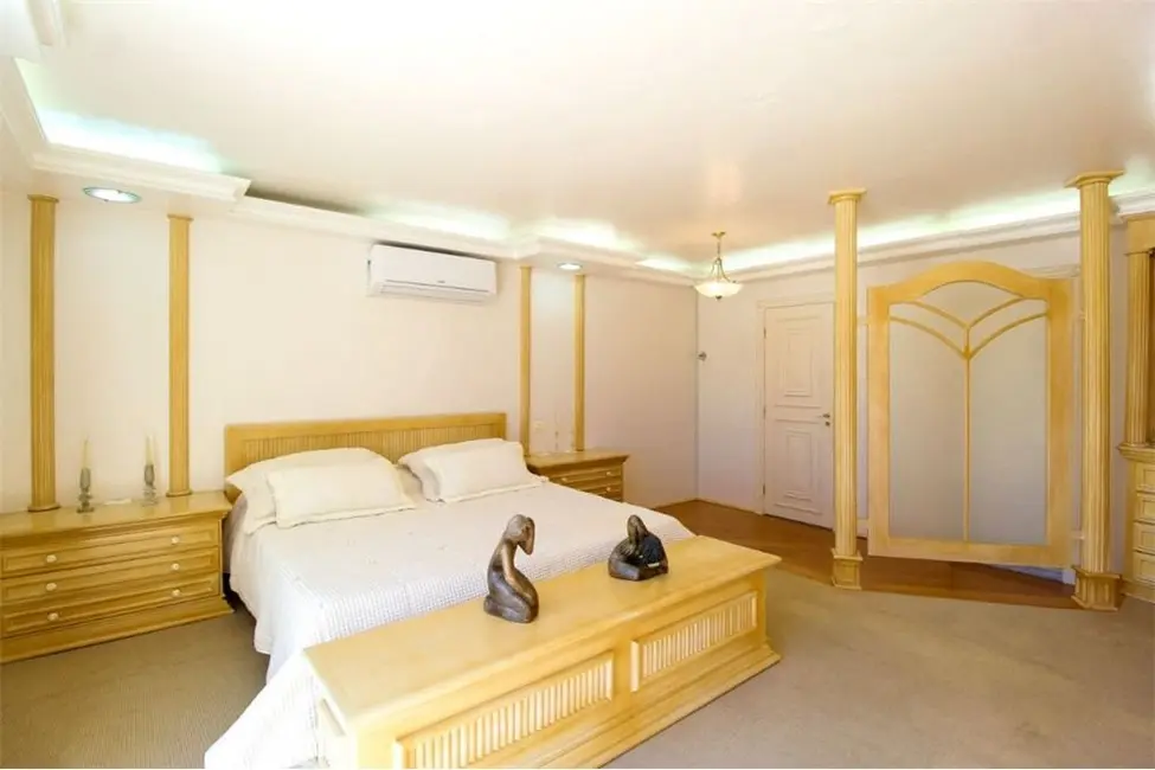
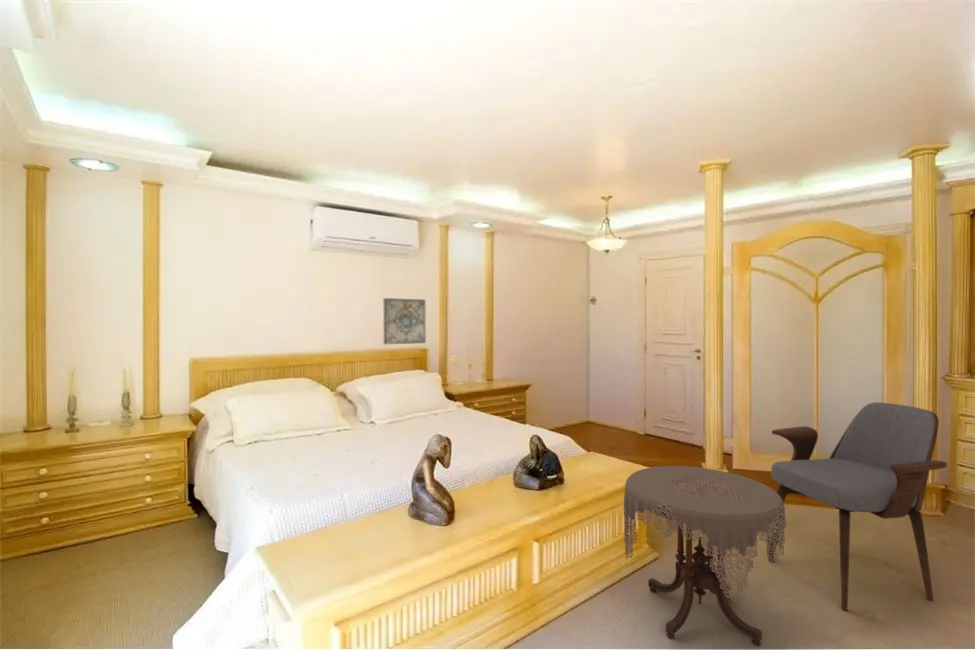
+ side table (700, 550)
+ wall art (405, 321)
+ armchair (855, 492)
